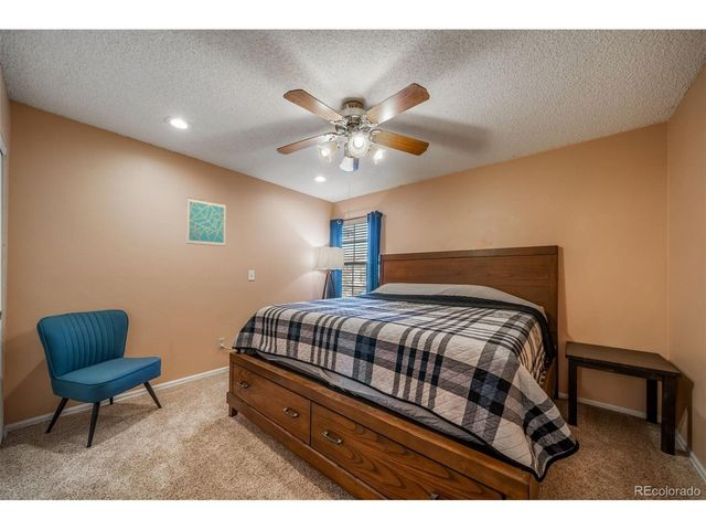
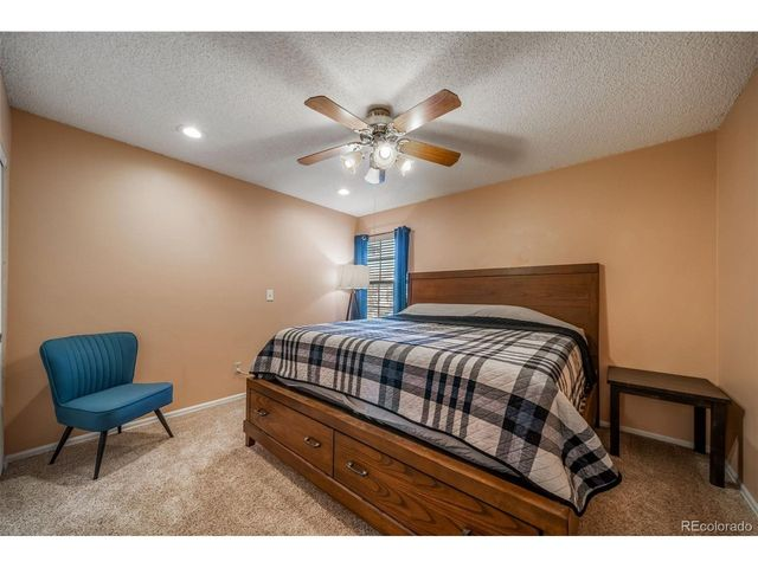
- wall art (206, 222)
